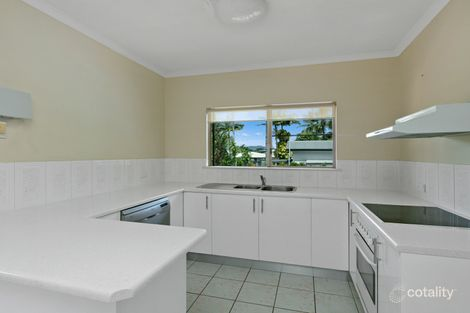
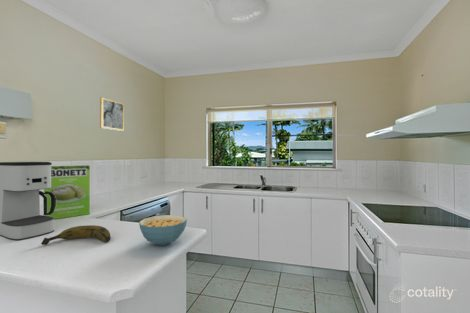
+ cereal bowl (163, 231)
+ wall art (112, 115)
+ banana (79, 236)
+ coffee maker (31, 197)
+ cake mix box (67, 190)
